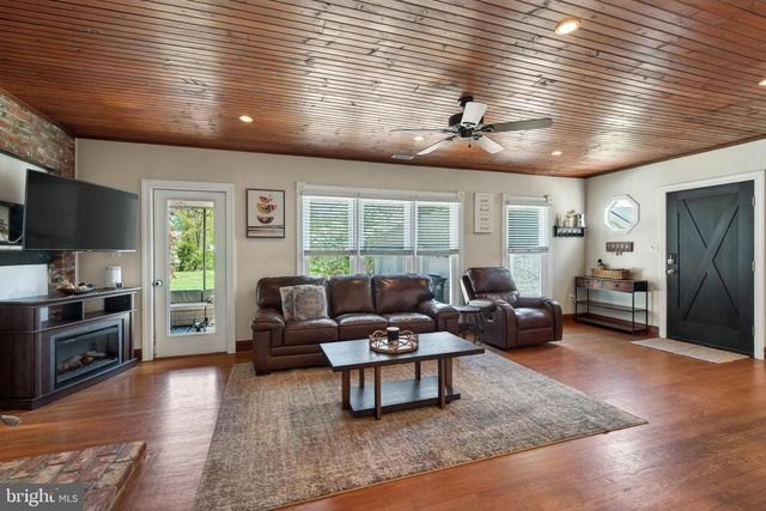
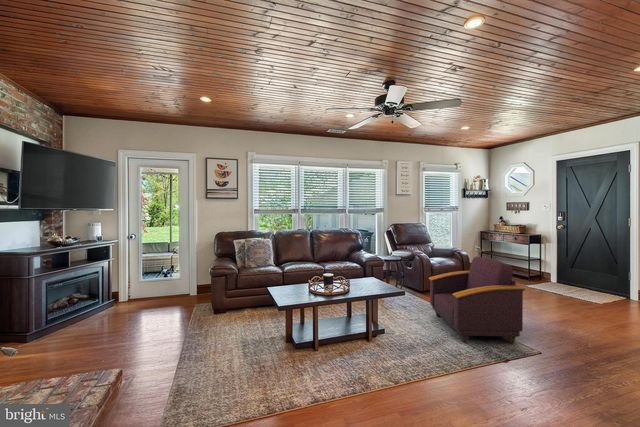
+ armchair (470, 293)
